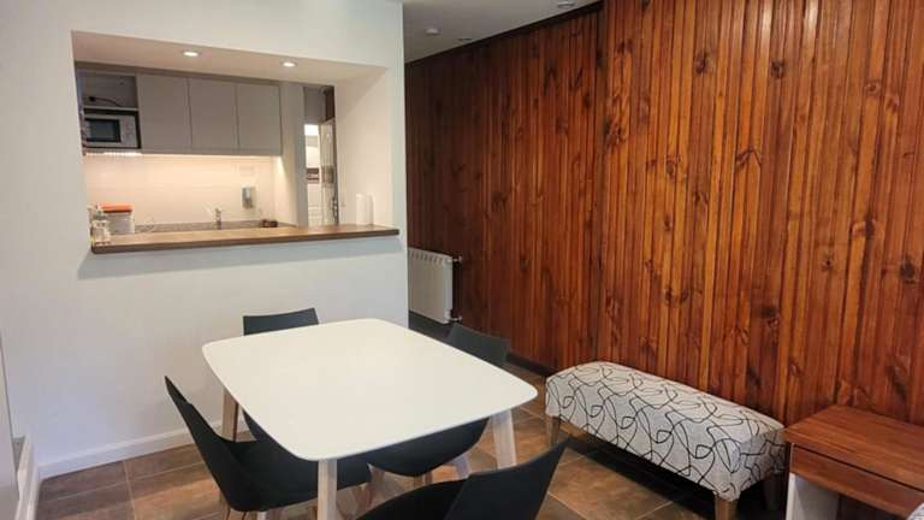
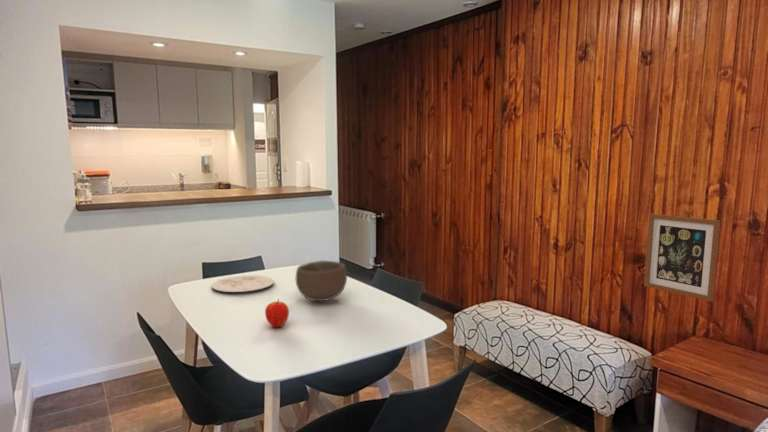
+ bowl (321, 282)
+ wall art (679, 255)
+ apple (277, 312)
+ plate (243, 283)
